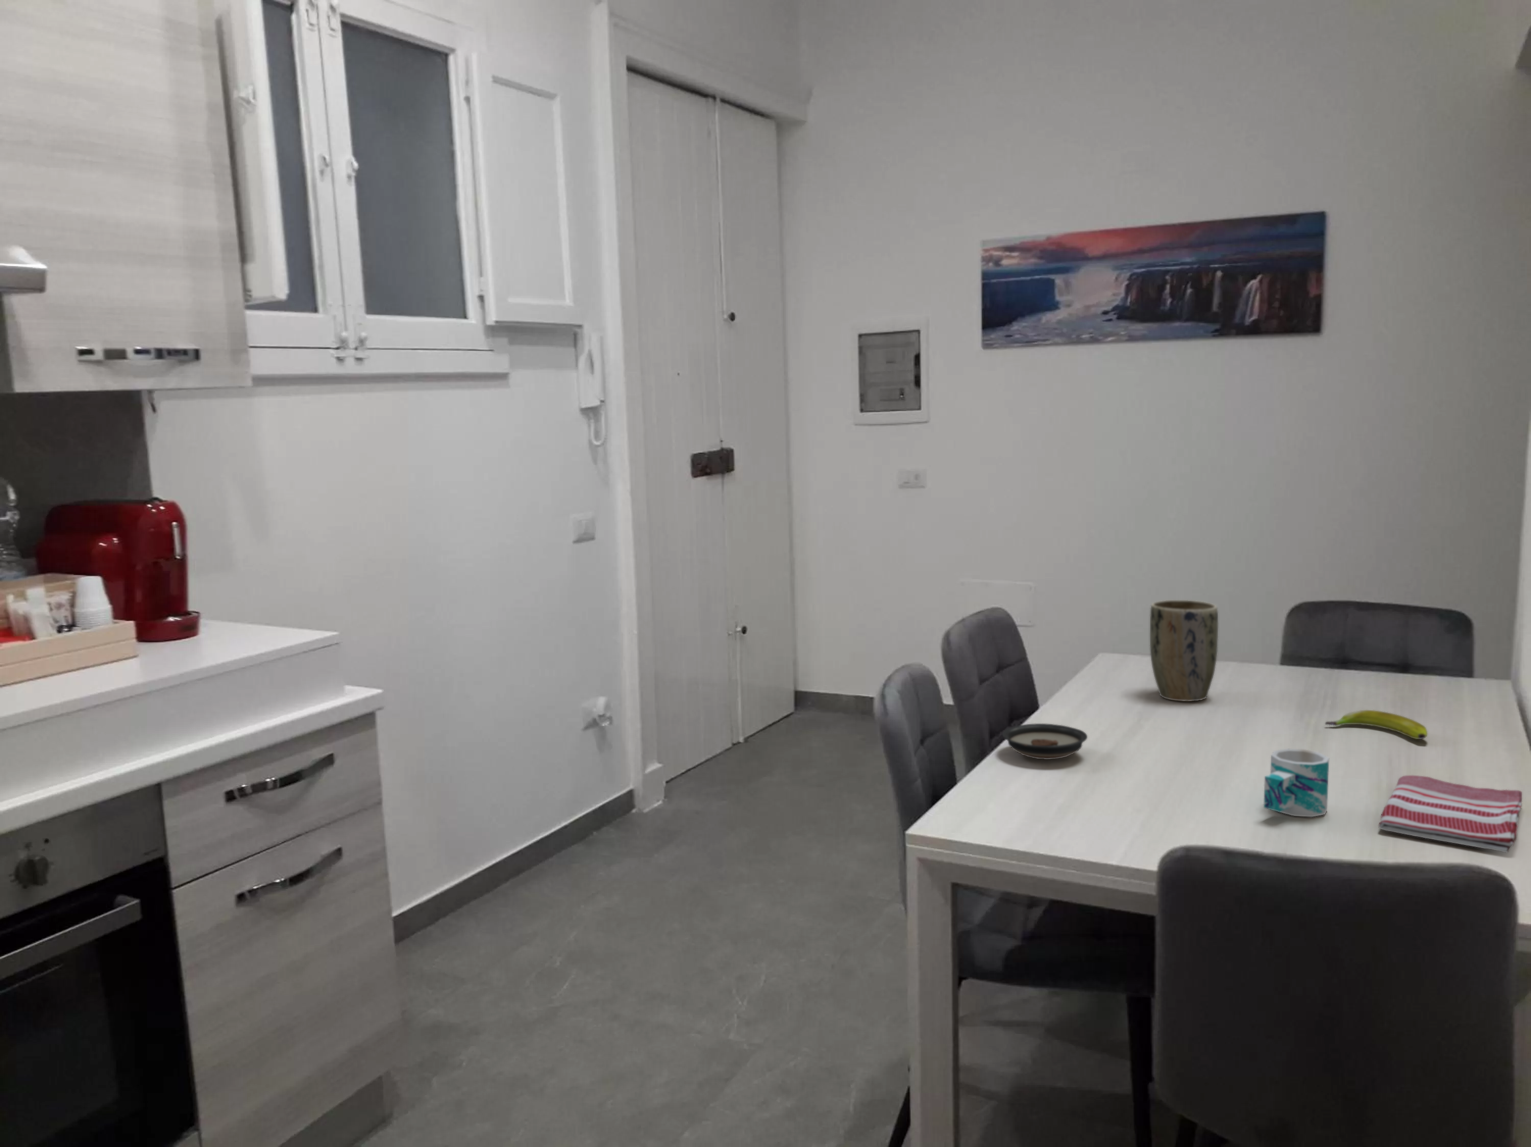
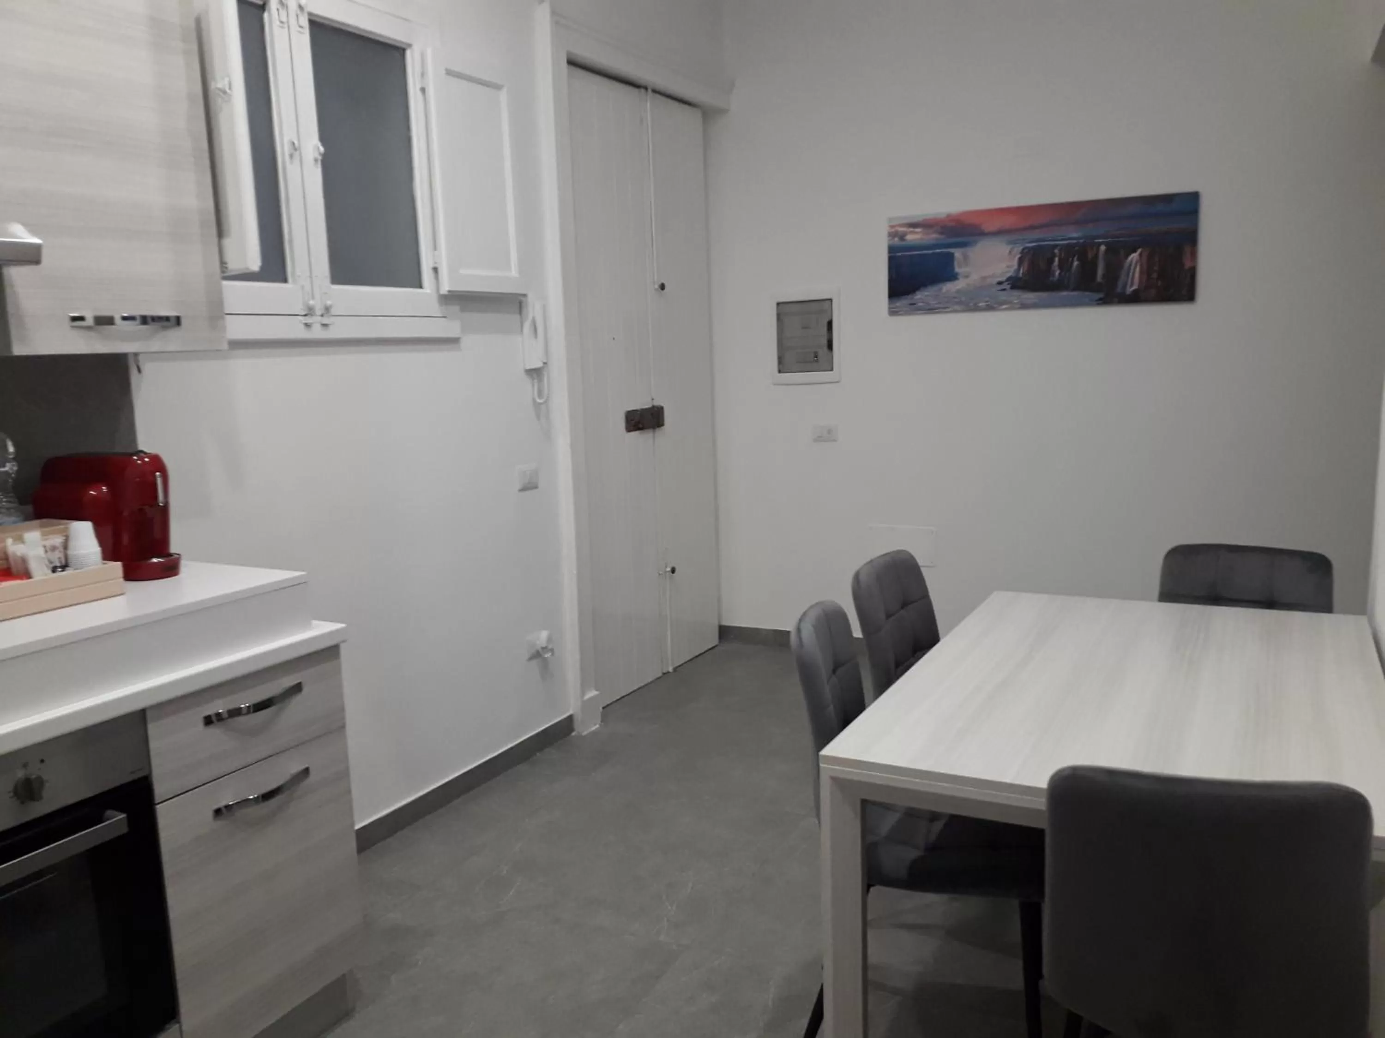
- mug (1292, 784)
- dish towel (1451, 810)
- plant pot (1183, 651)
- banana (1383, 723)
- saucer (1044, 743)
